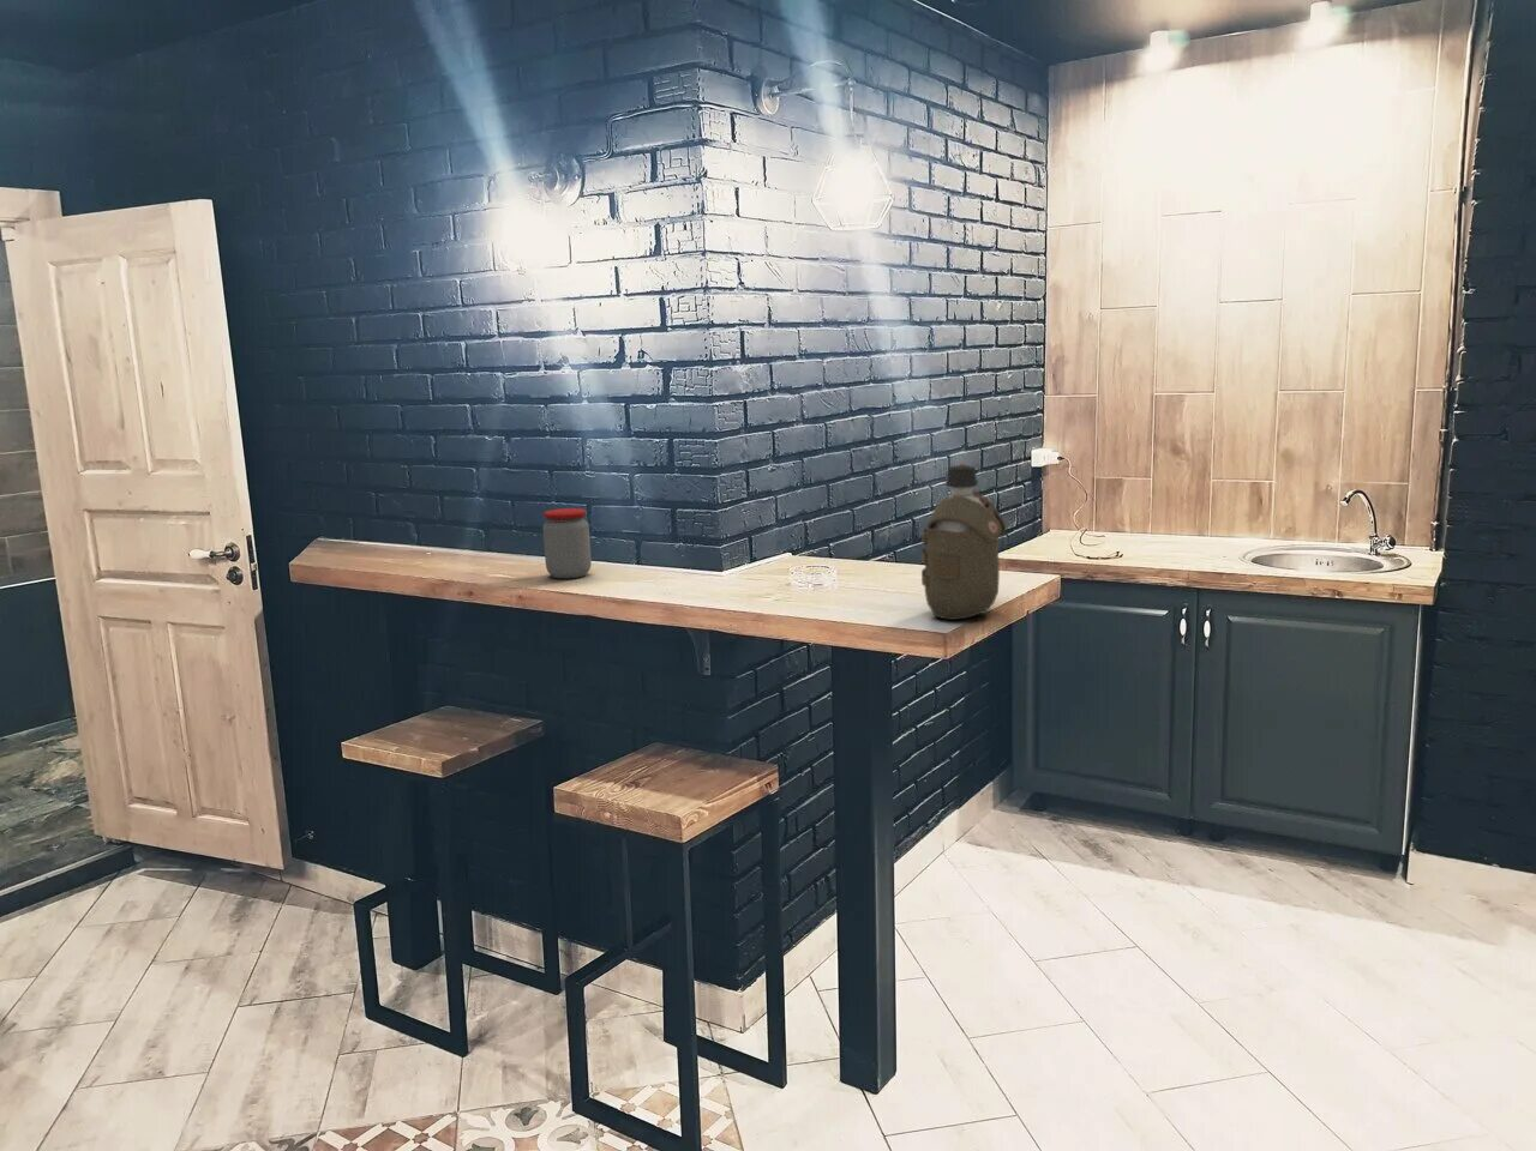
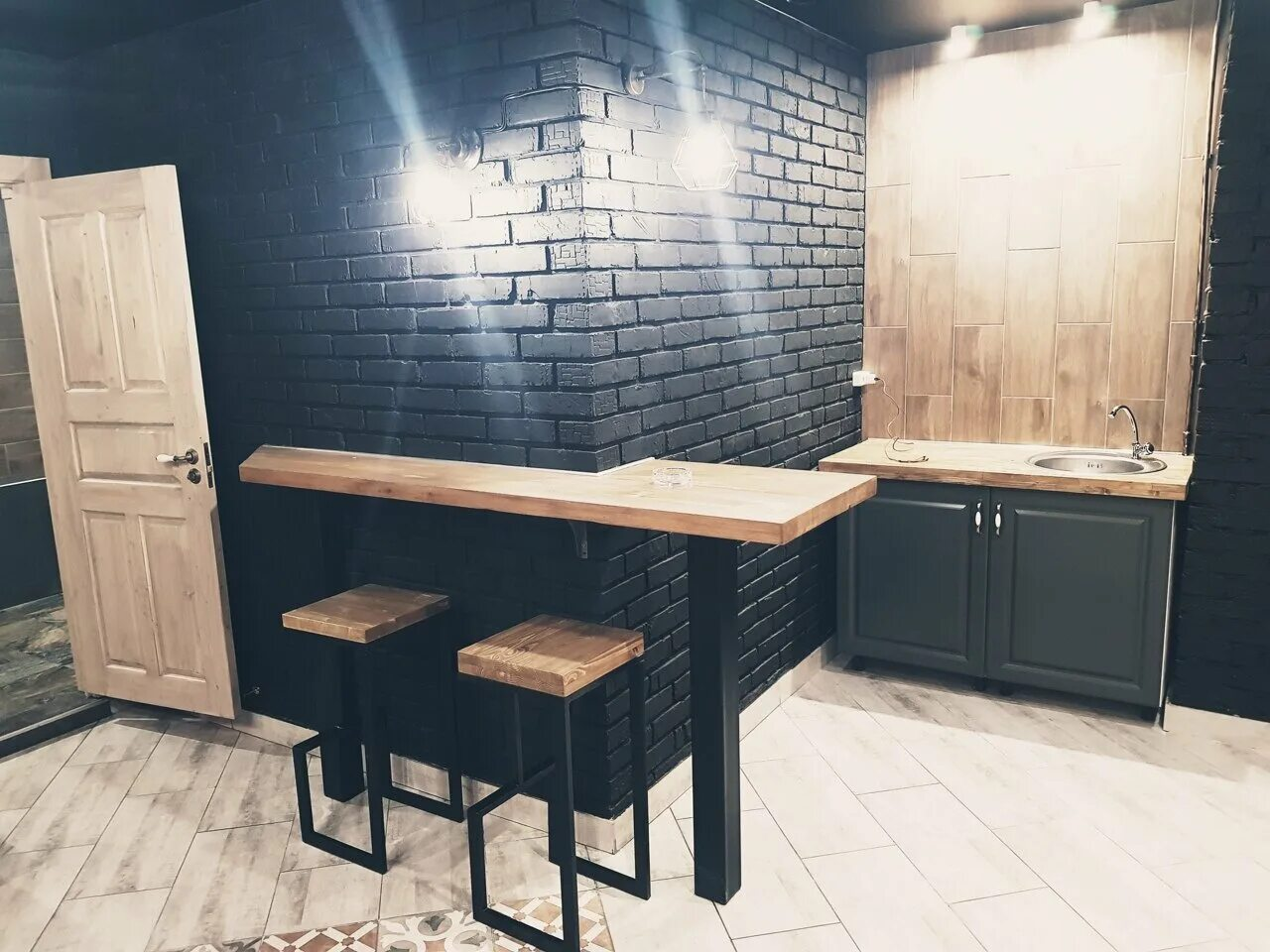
- jar (566, 542)
- water bottle (963, 538)
